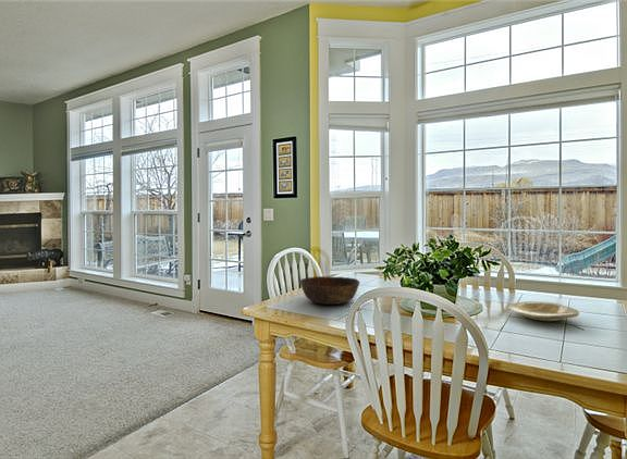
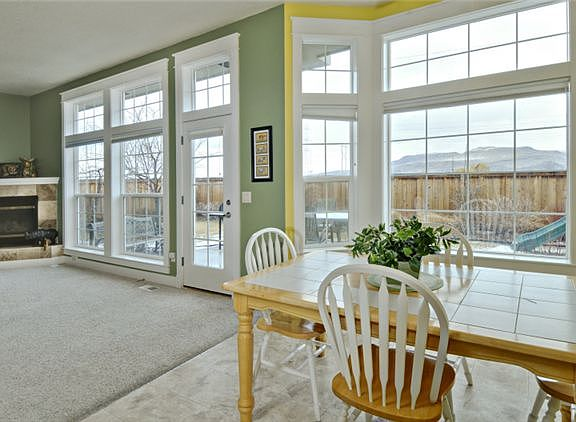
- bowl (329, 290)
- plate (540, 311)
